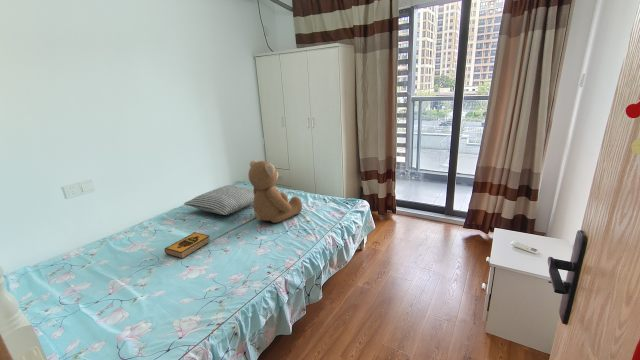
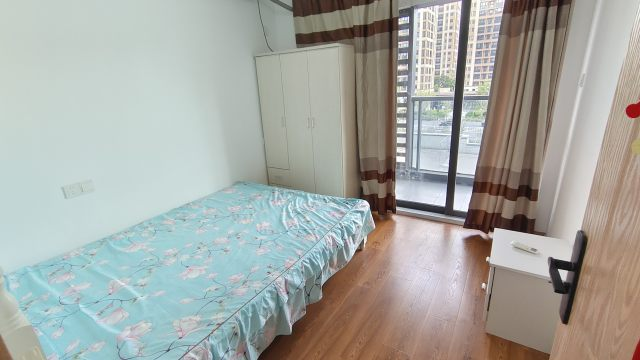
- teddy bear (272, 189)
- pillow (227, 198)
- hardback book (188, 244)
